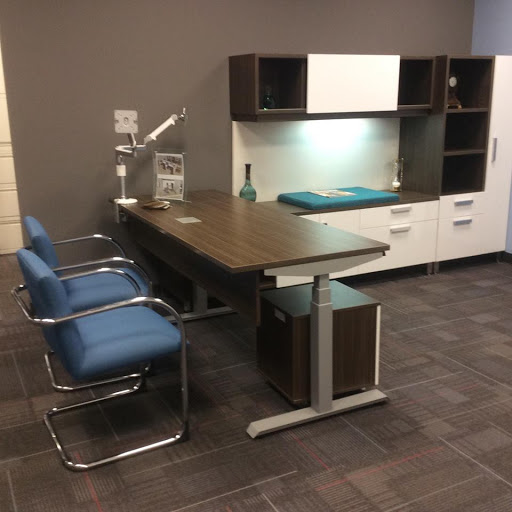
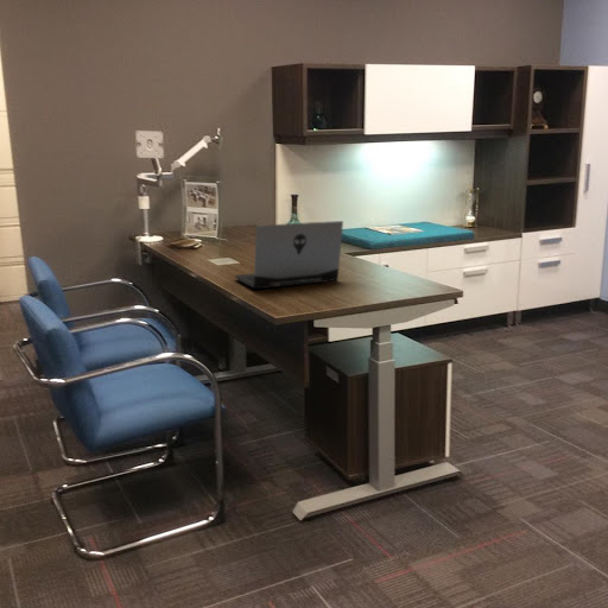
+ laptop (287, 251)
